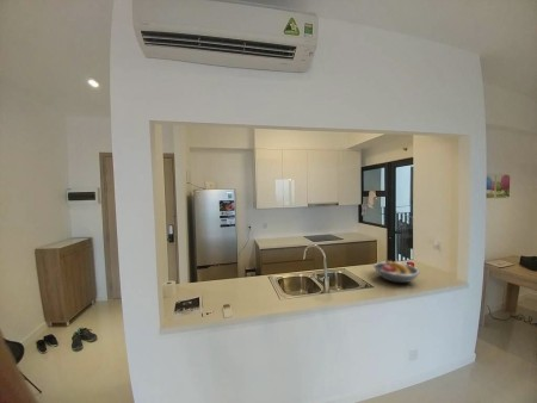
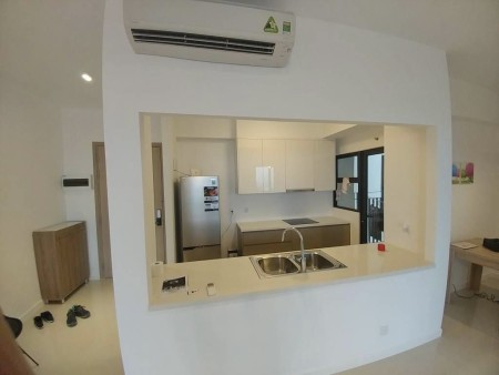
- fruit bowl (395, 272)
